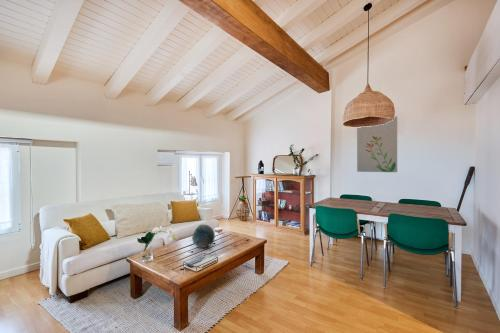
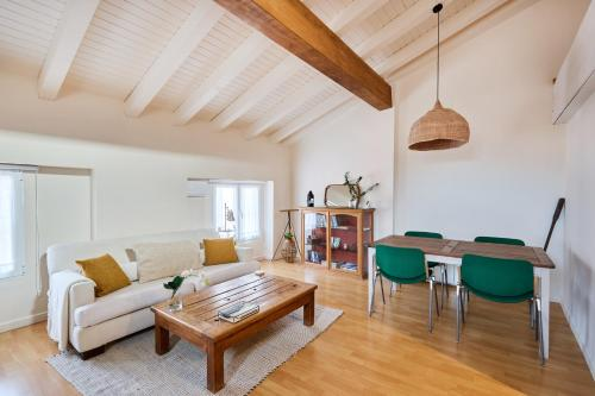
- wall art (376, 145)
- decorative bowl (203, 236)
